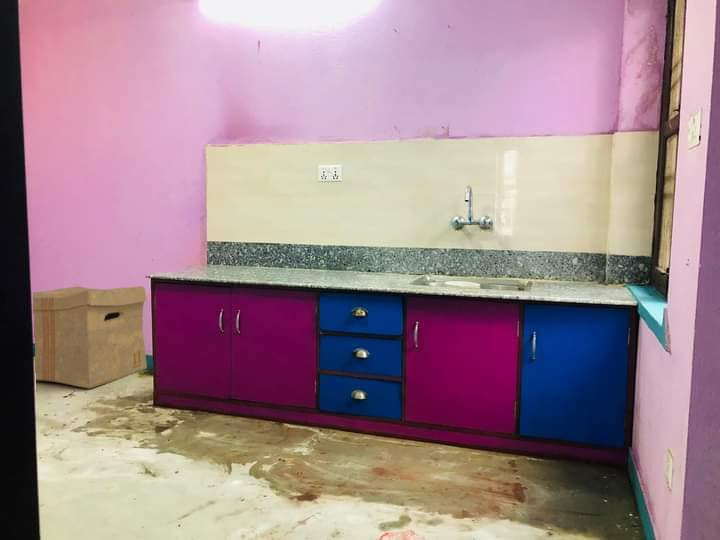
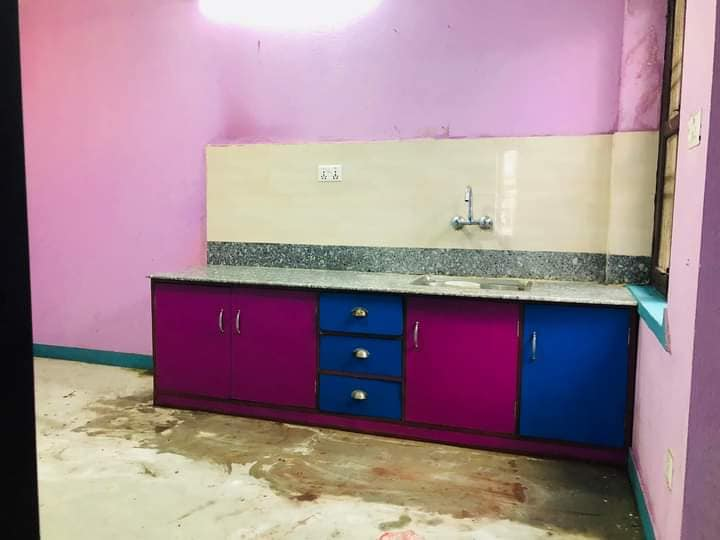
- cardboard box (83, 329)
